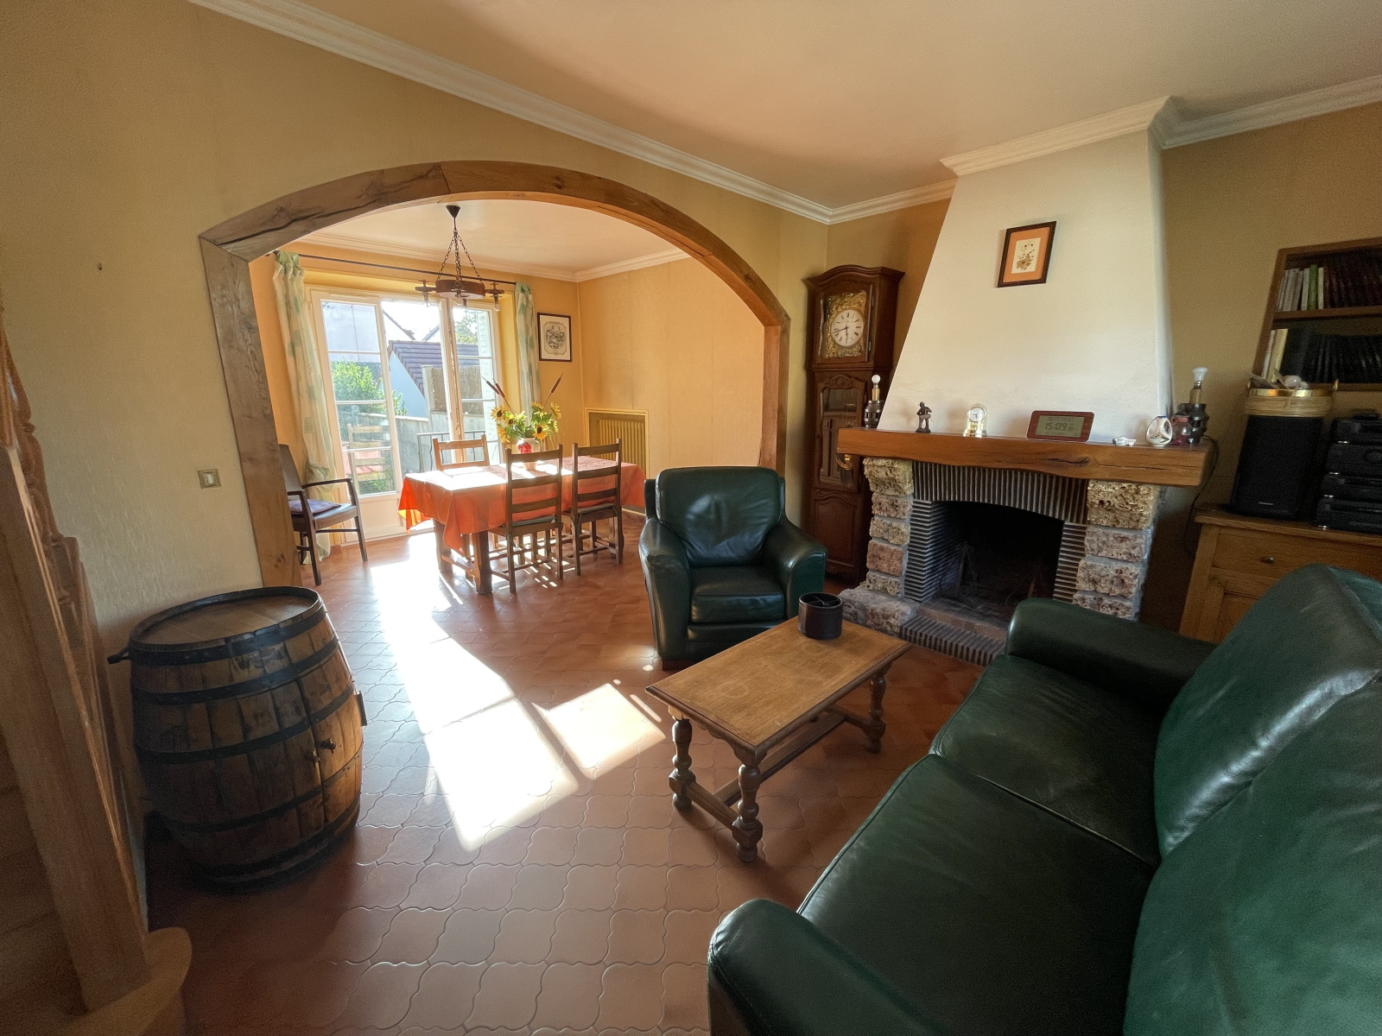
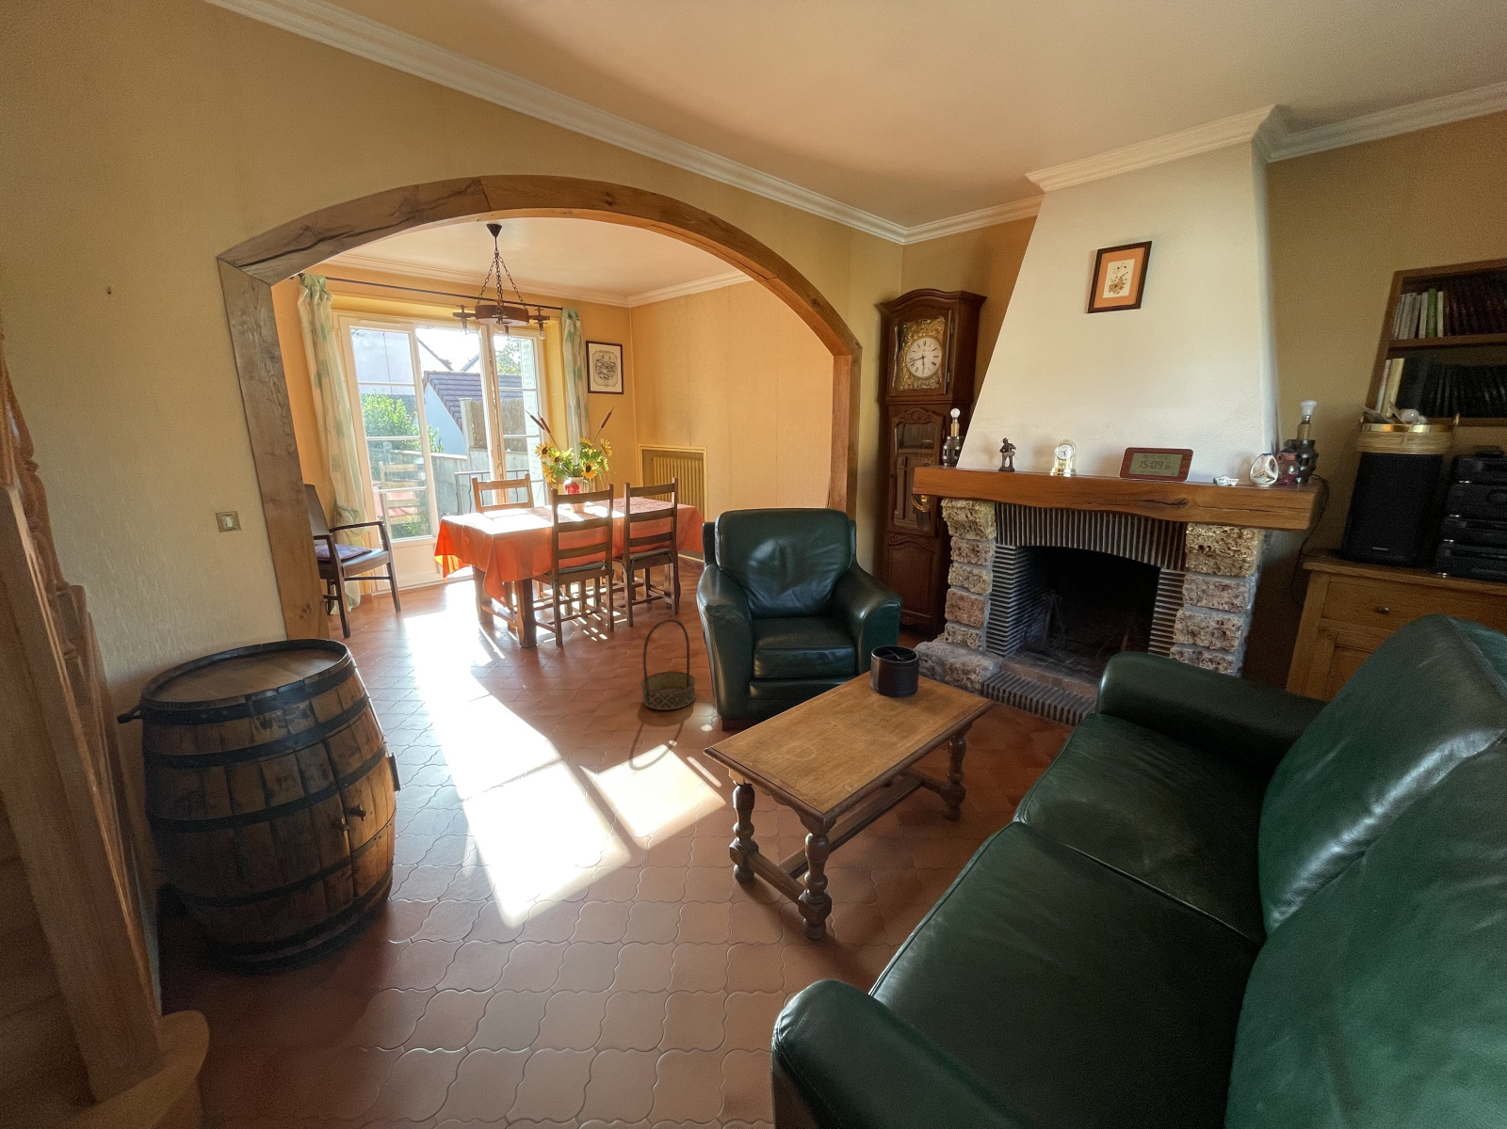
+ basket (667, 671)
